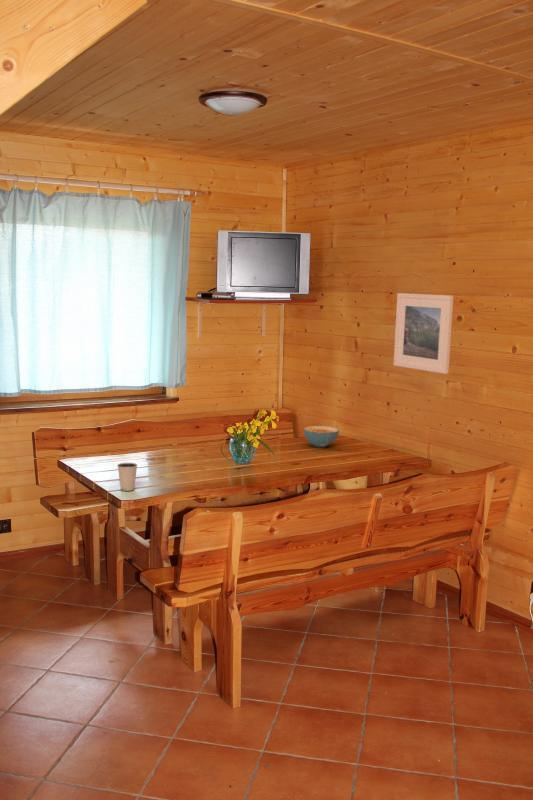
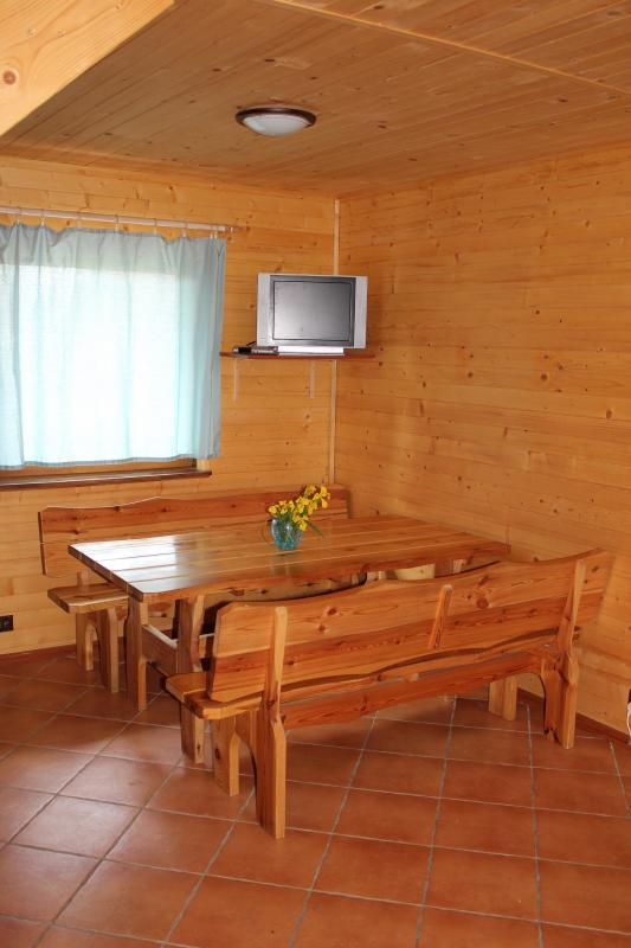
- cereal bowl (320, 437)
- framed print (422, 332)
- dixie cup (127, 477)
